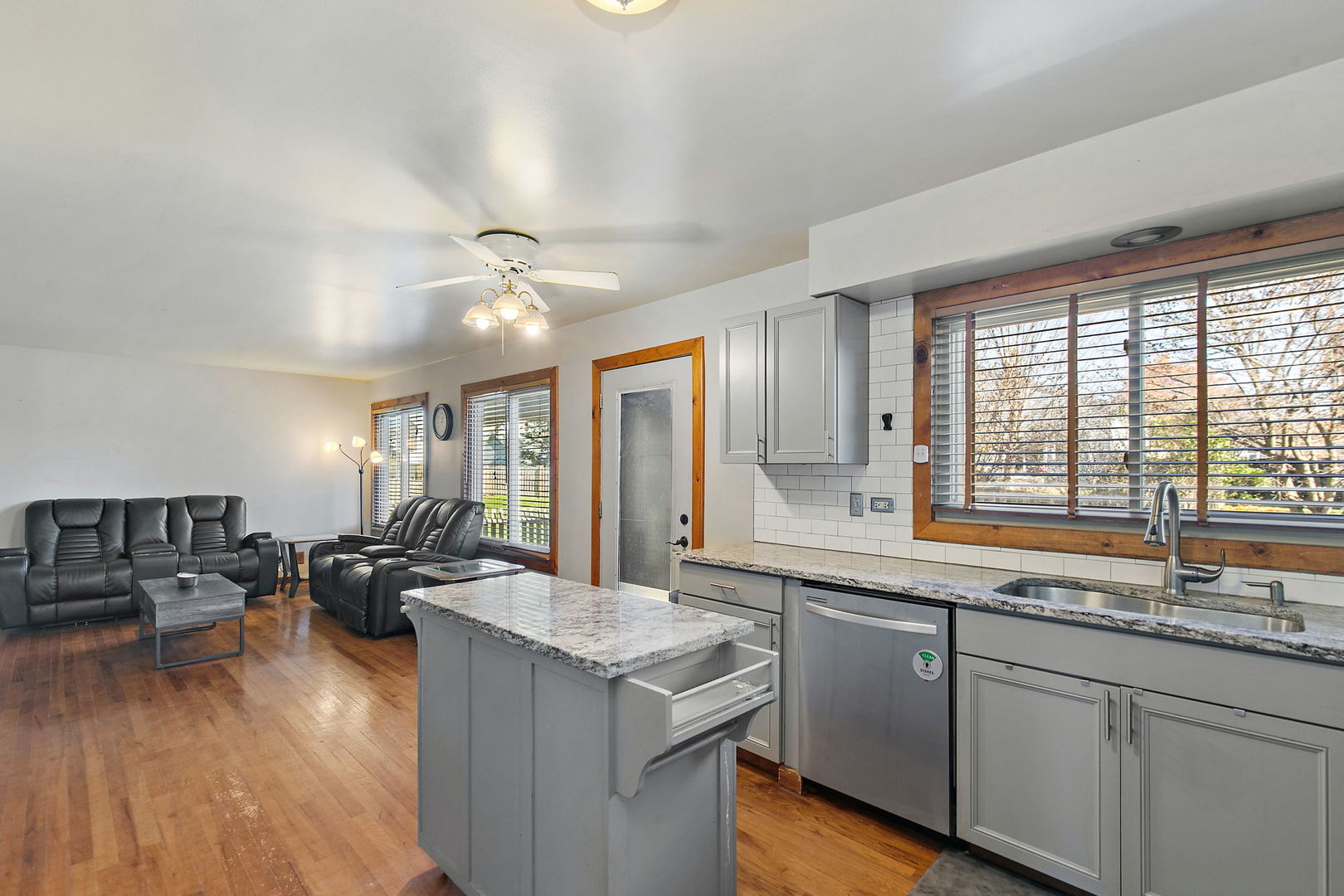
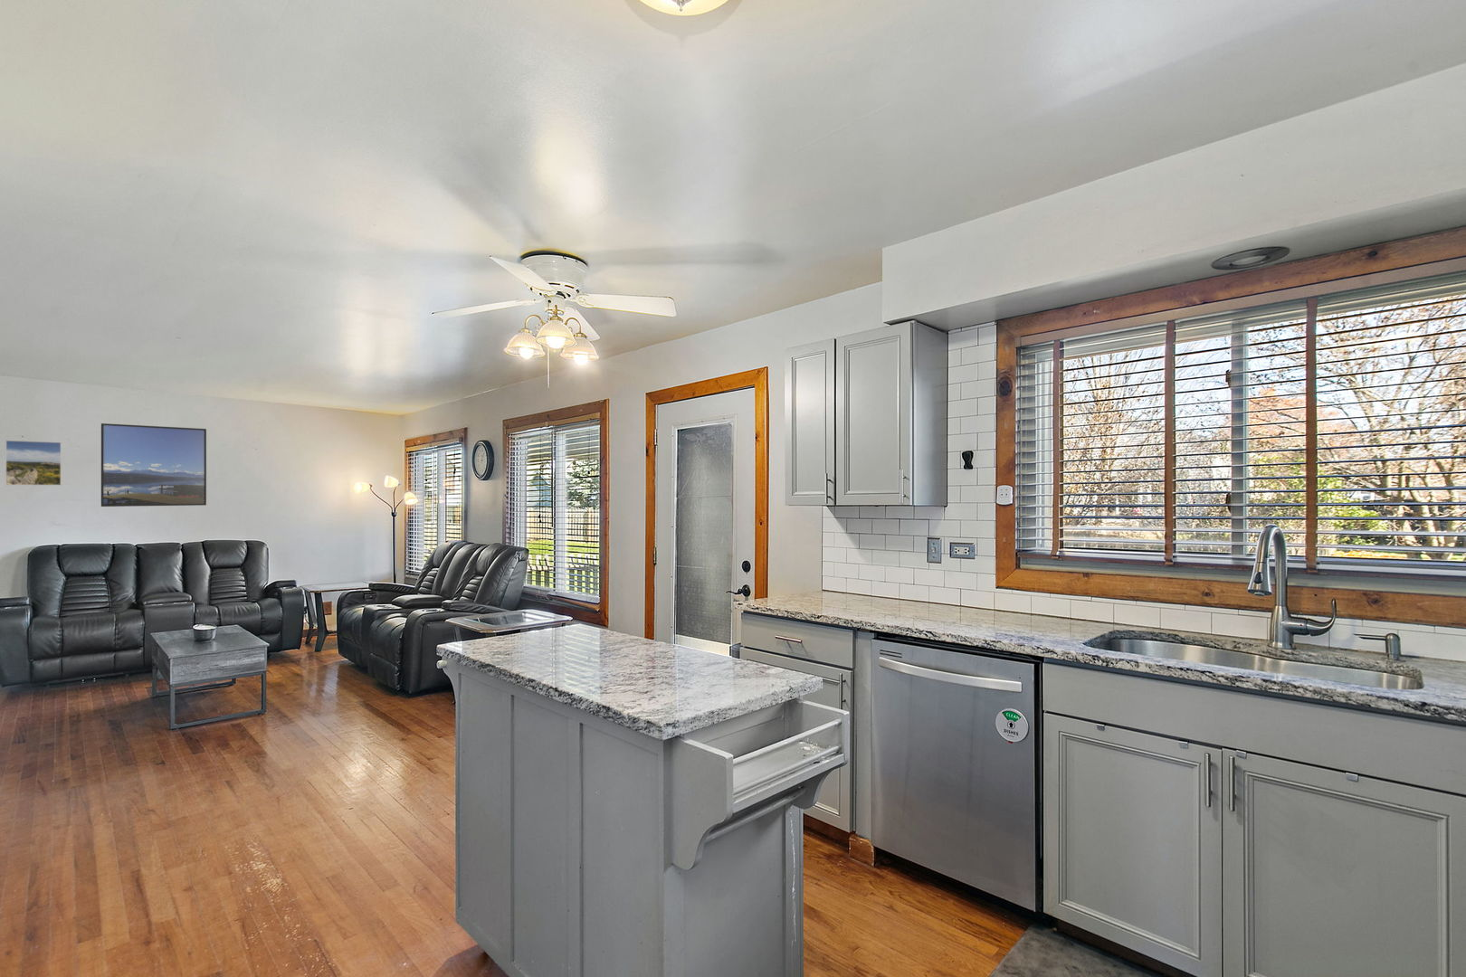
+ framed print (156, 466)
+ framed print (34, 463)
